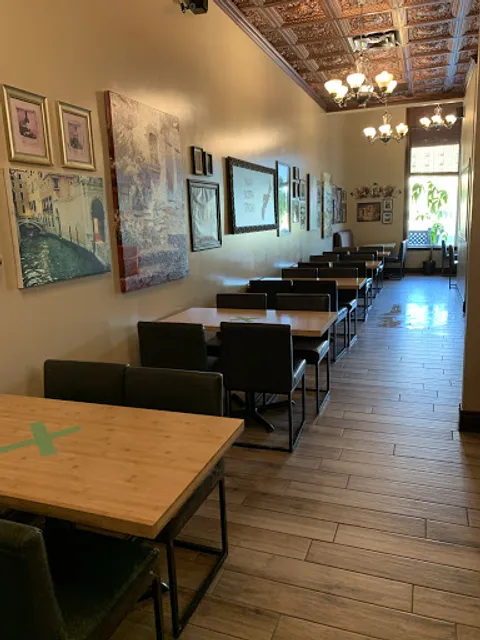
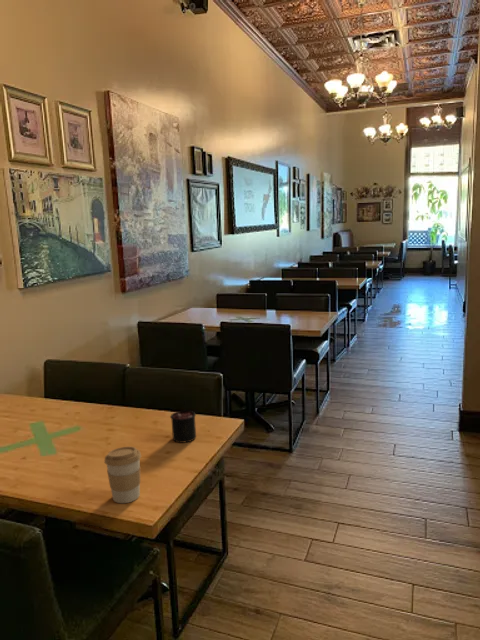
+ candle (183, 421)
+ coffee cup (124, 473)
